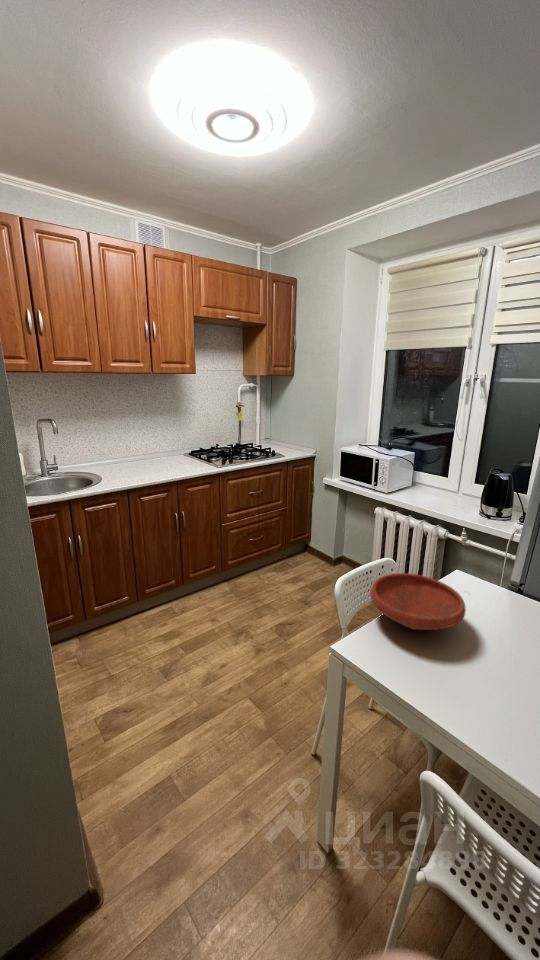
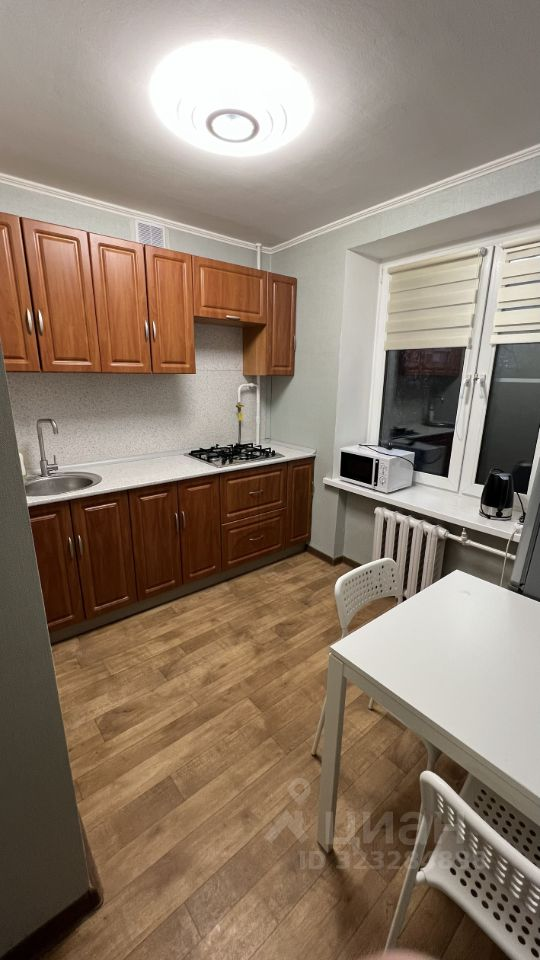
- bowl (415, 607)
